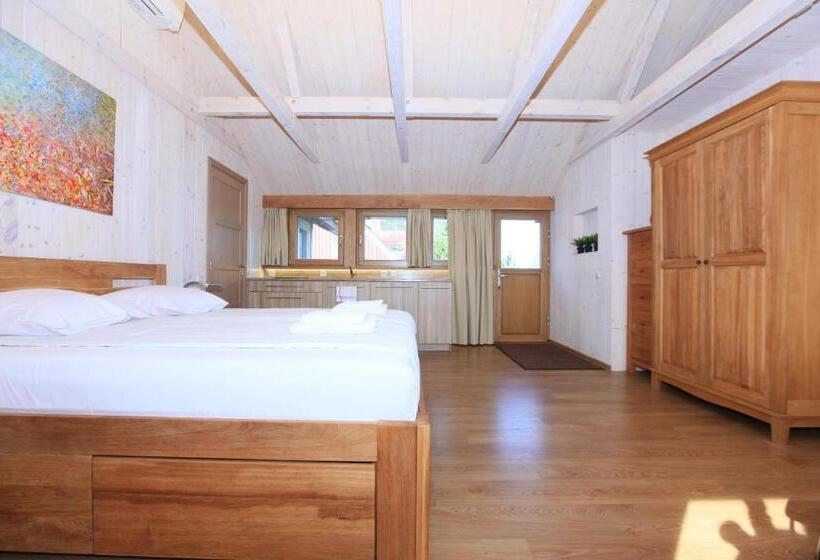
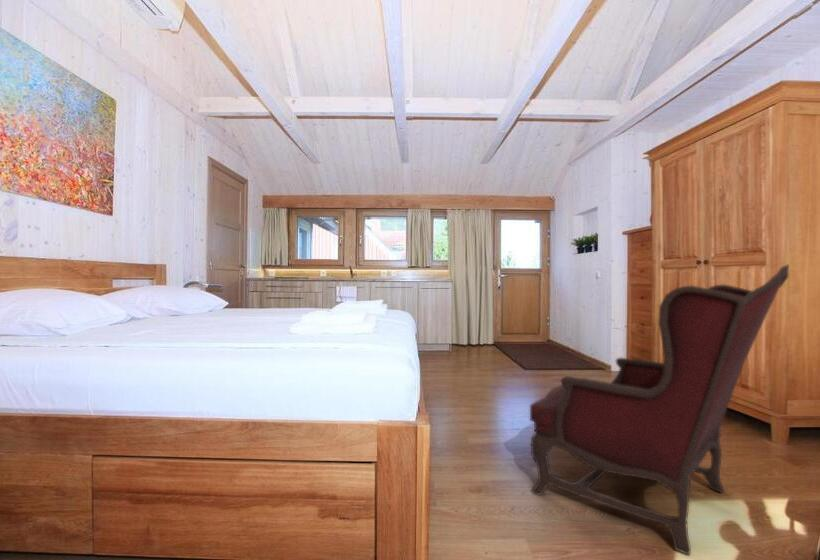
+ armchair (652, 382)
